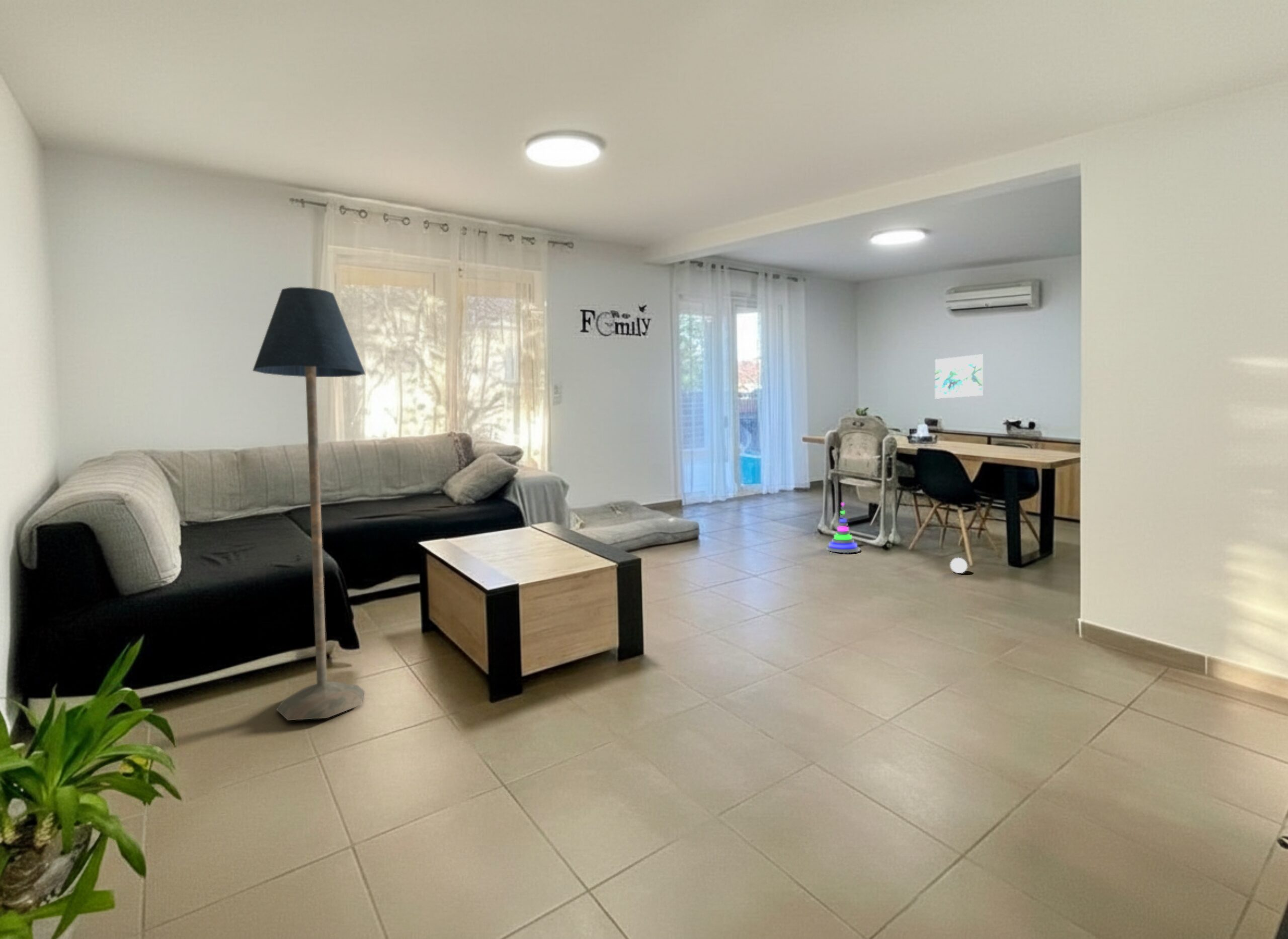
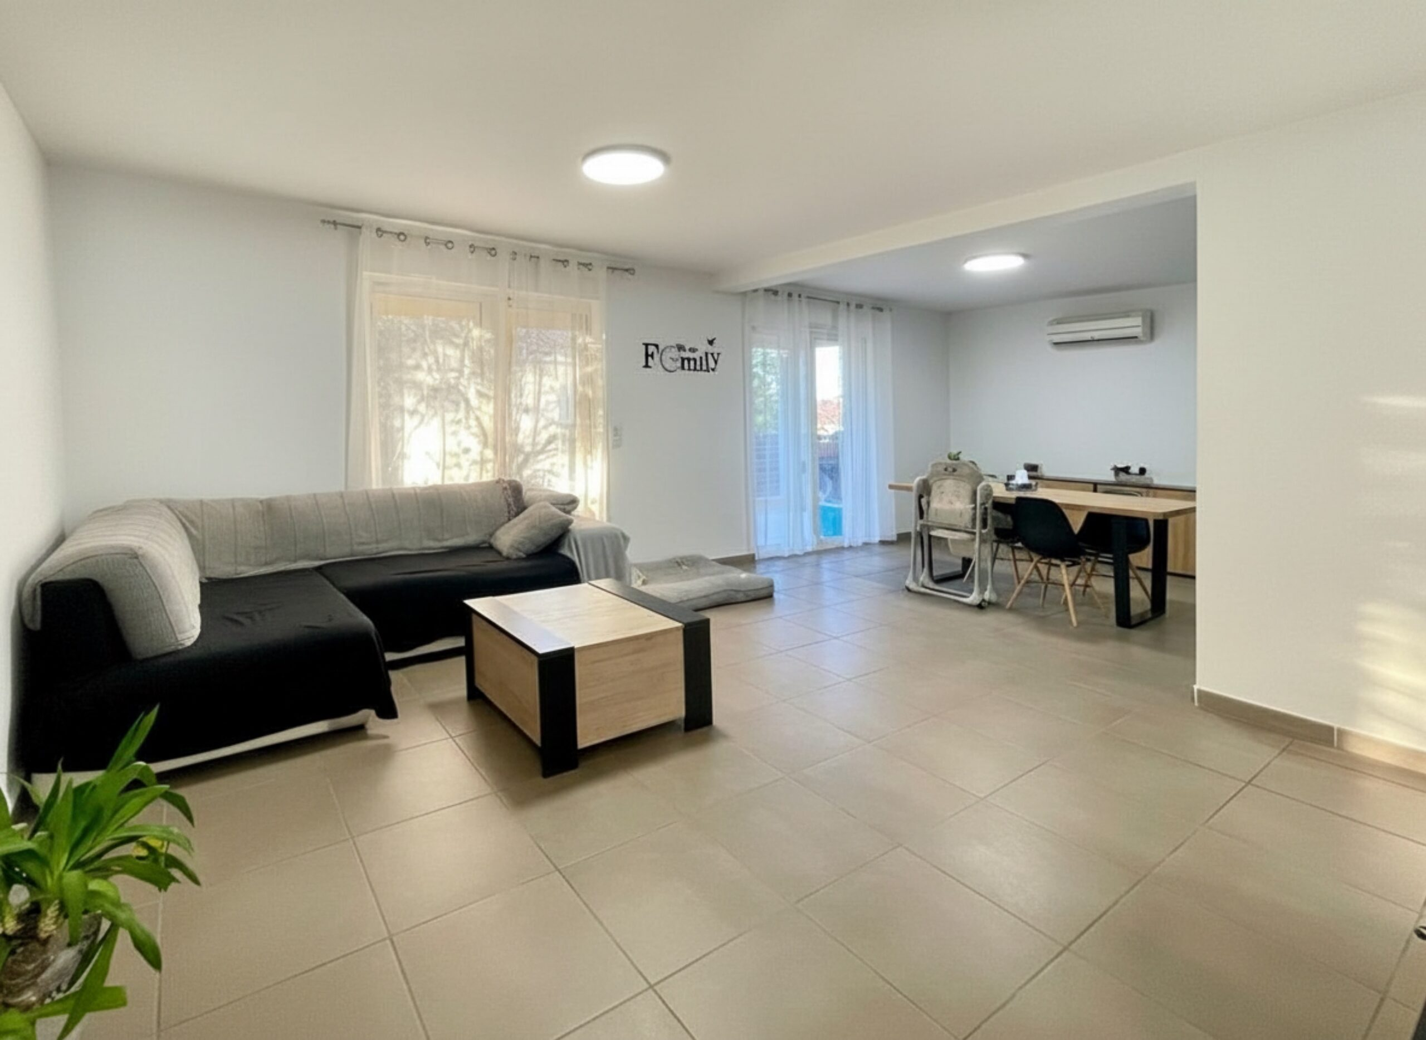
- floor lamp (314, 500)
- decorative ball (958, 565)
- stacking toy (843, 527)
- wall art (958, 377)
